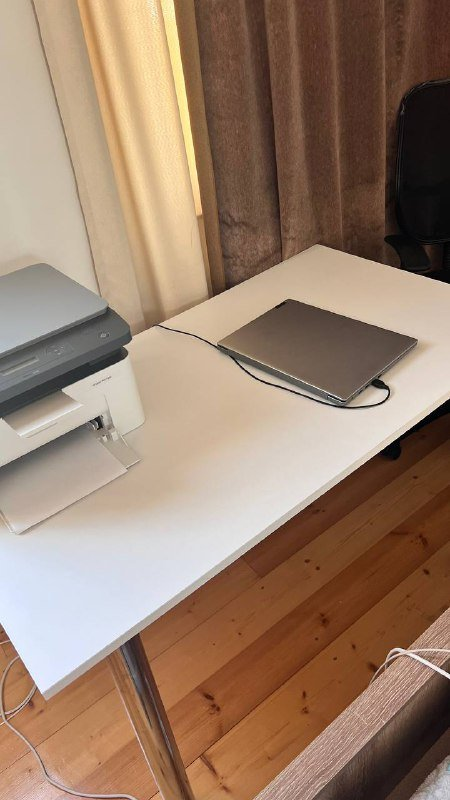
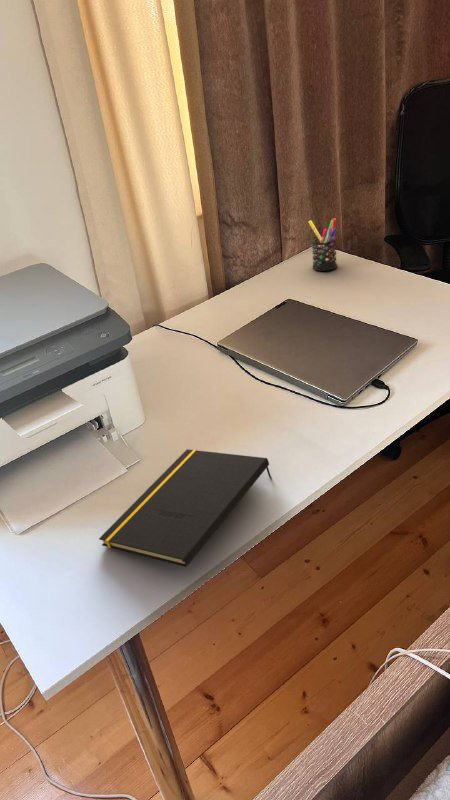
+ pen holder (326, 241)
+ notepad (186, 500)
